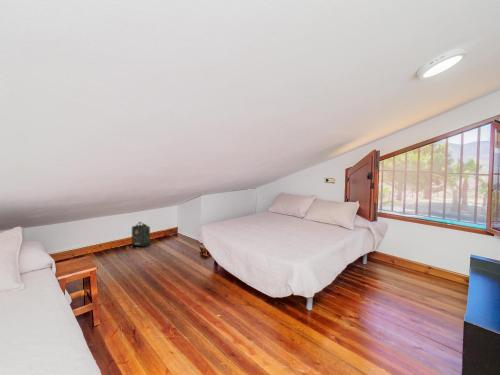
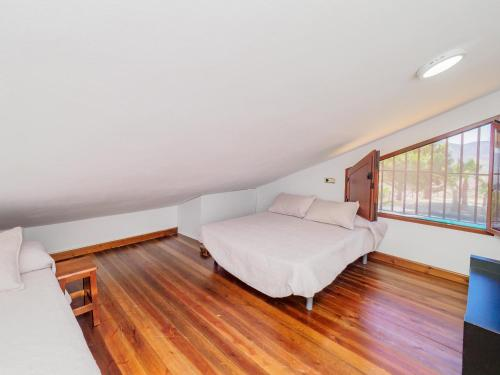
- backpack (141, 234)
